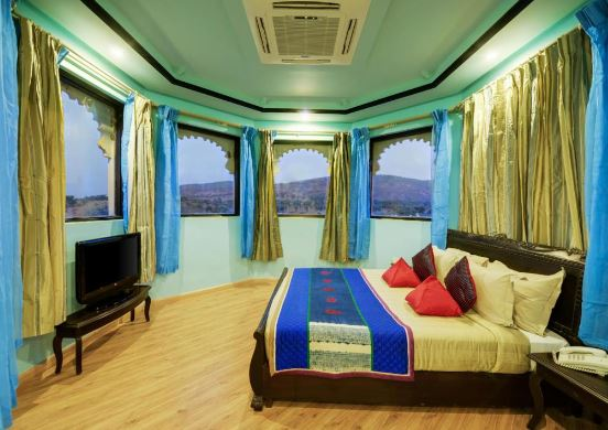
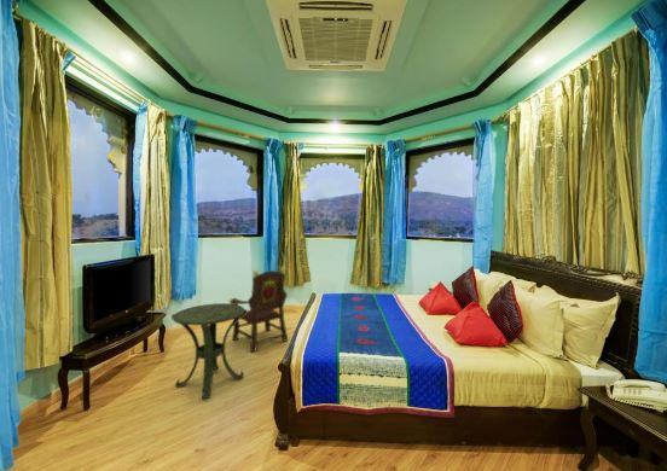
+ side table (210, 347)
+ armchair (260, 303)
